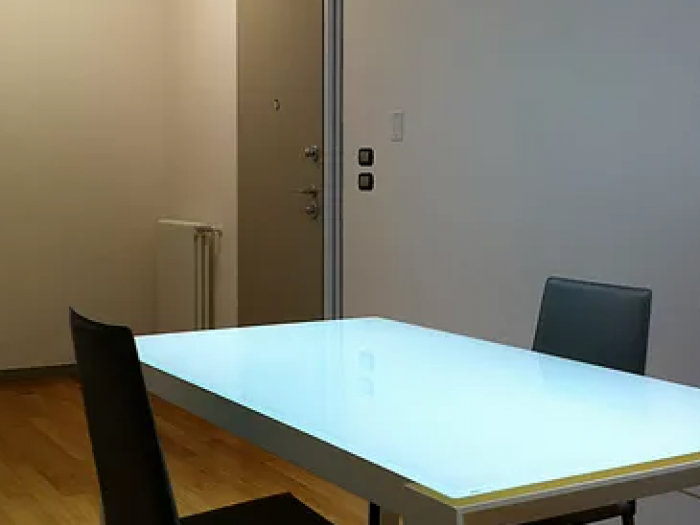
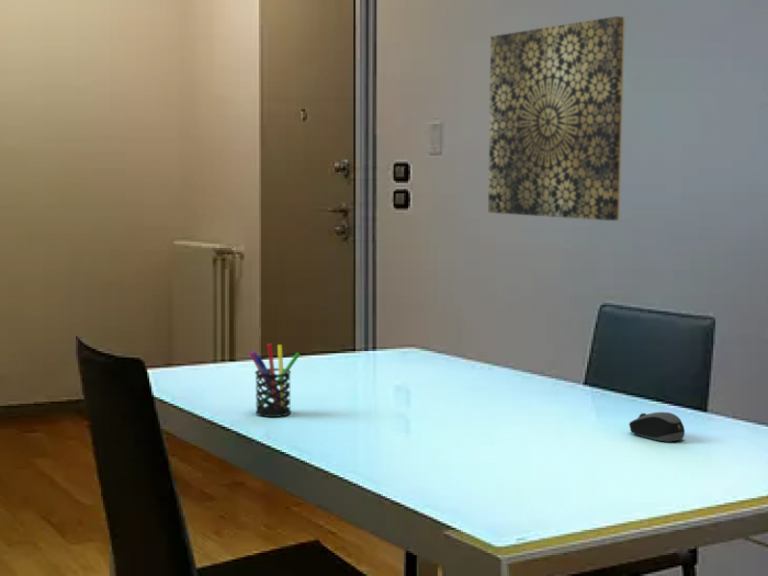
+ wall art (551, 122)
+ computer mouse (656, 423)
+ pen holder (276, 377)
